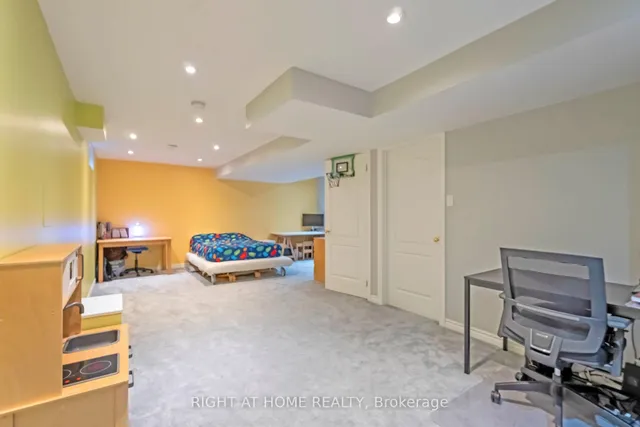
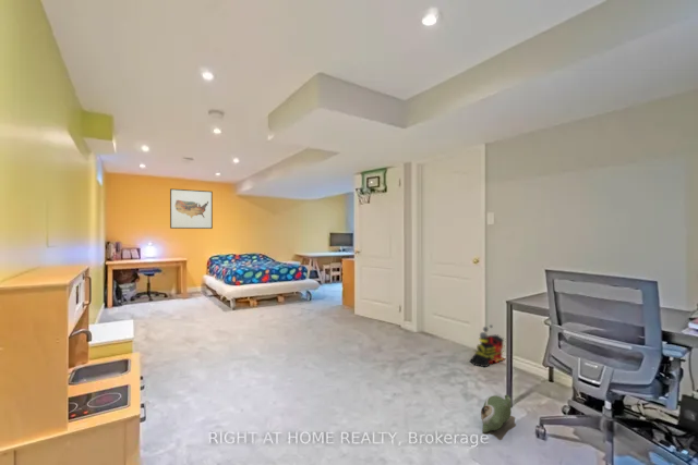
+ wall art (191, 209)
+ plush toy (495, 411)
+ toy train (485, 343)
